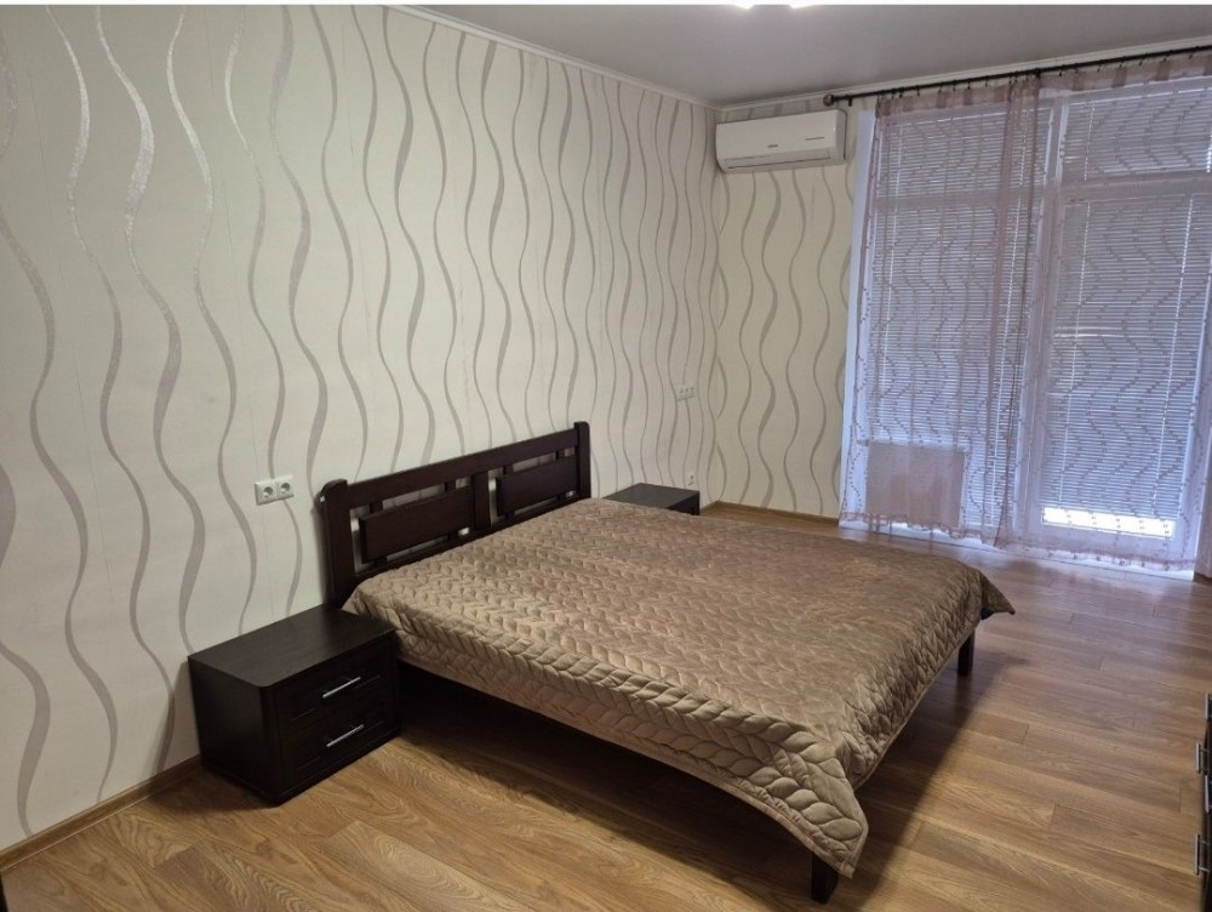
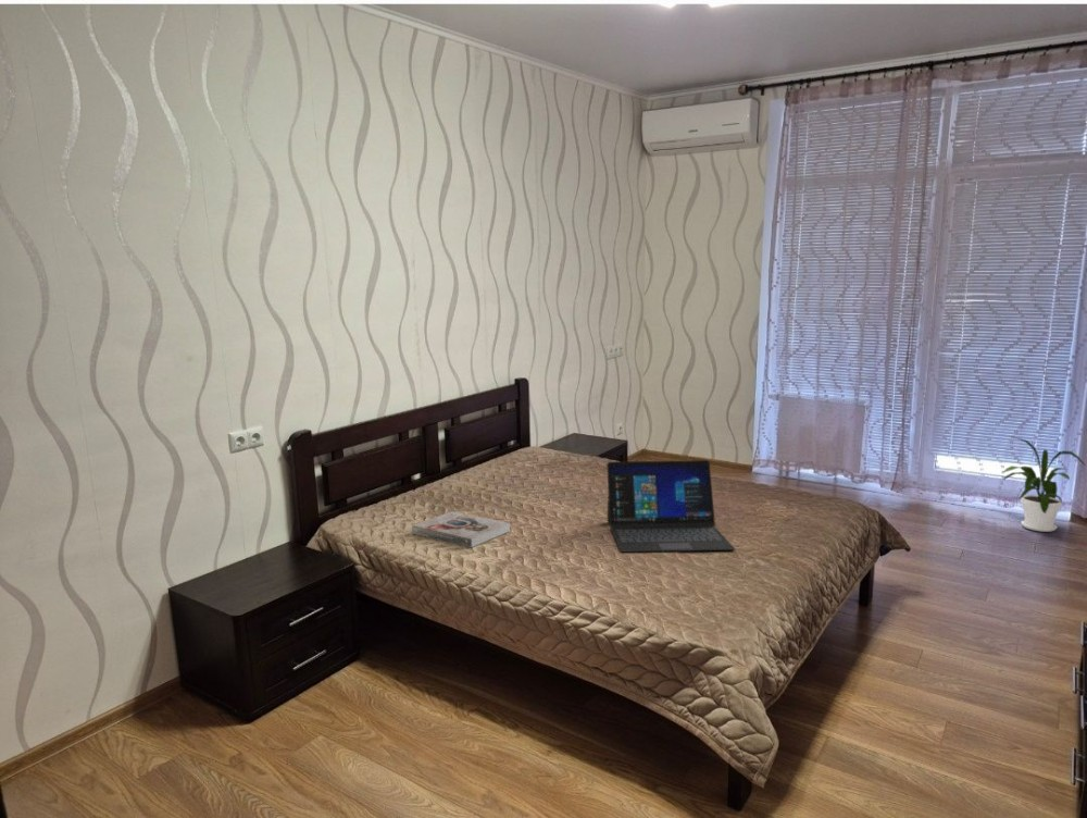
+ book (461, 528)
+ laptop (667, 503)
+ house plant (1039, 484)
